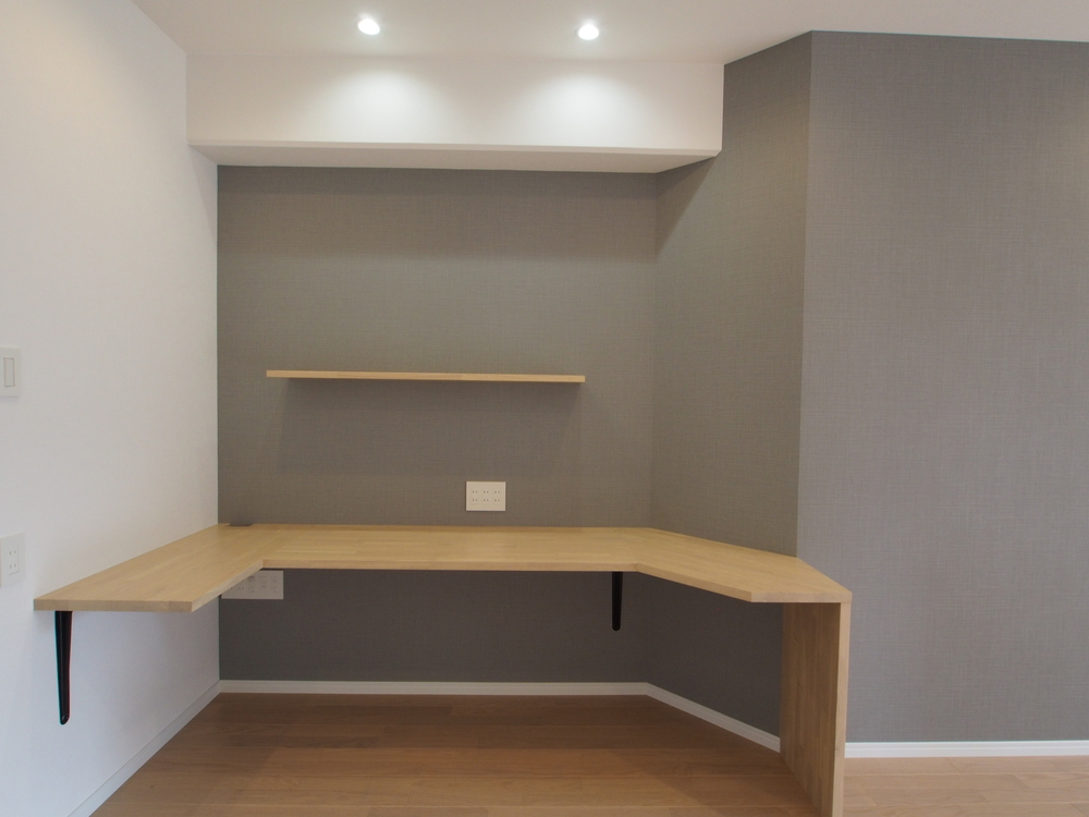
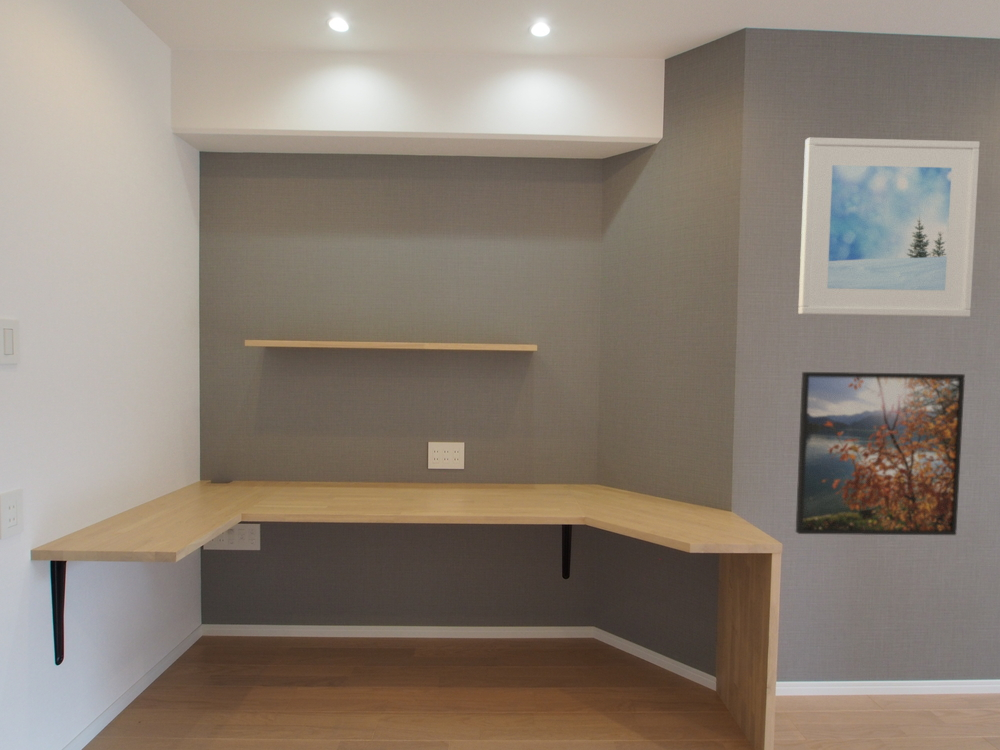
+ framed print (879, 454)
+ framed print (888, 228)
